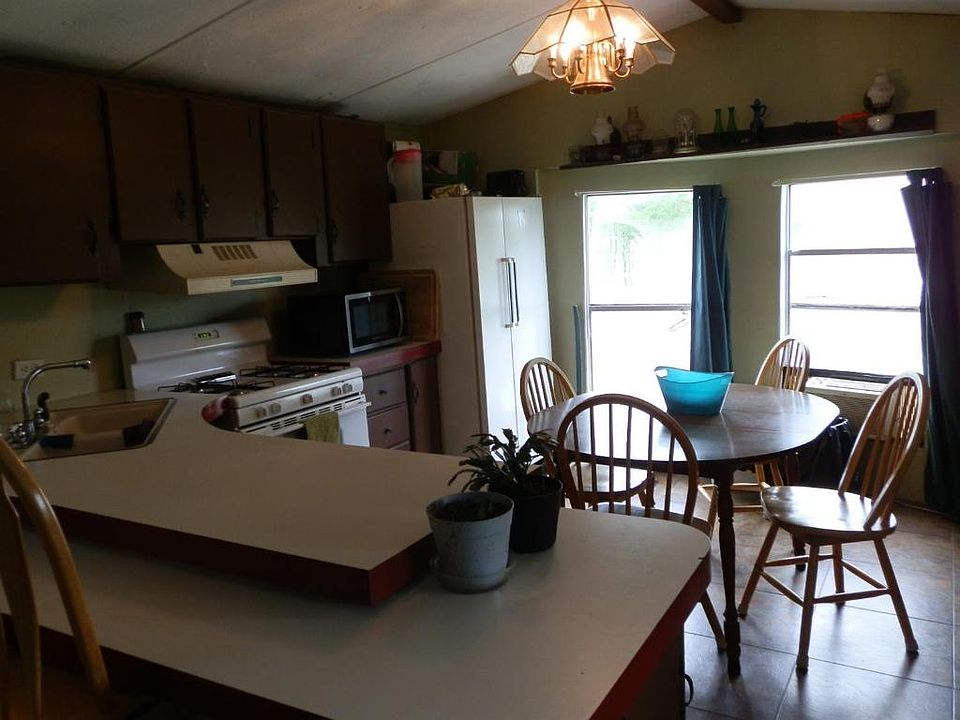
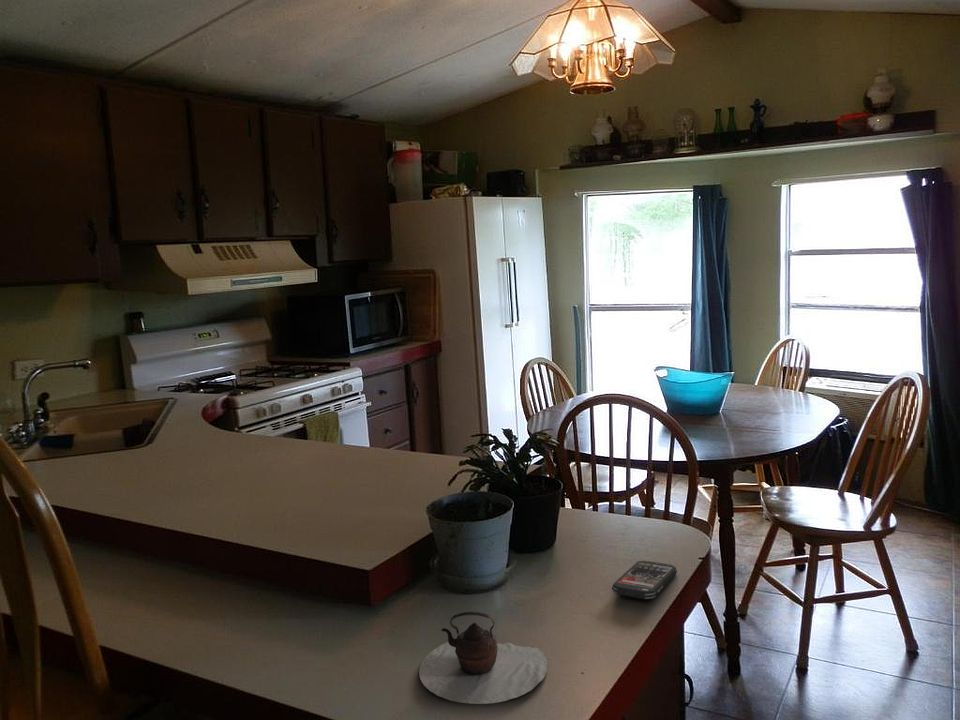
+ smartphone (645, 579)
+ teapot (481, 638)
